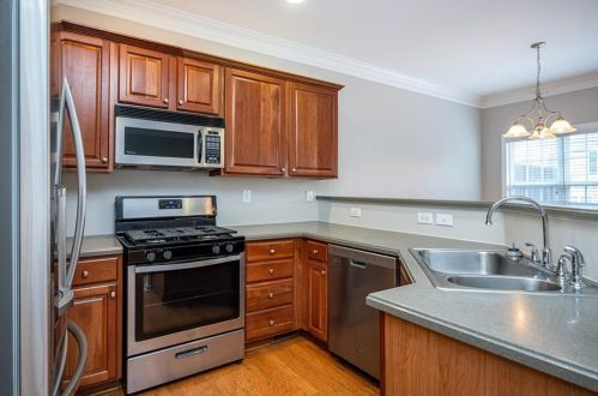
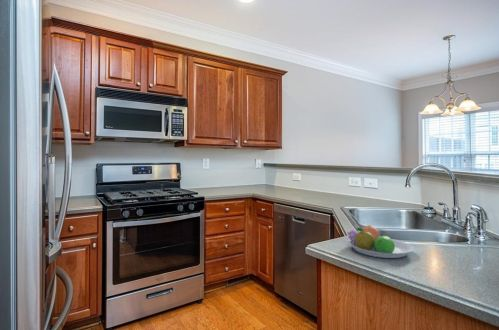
+ fruit bowl (378, 238)
